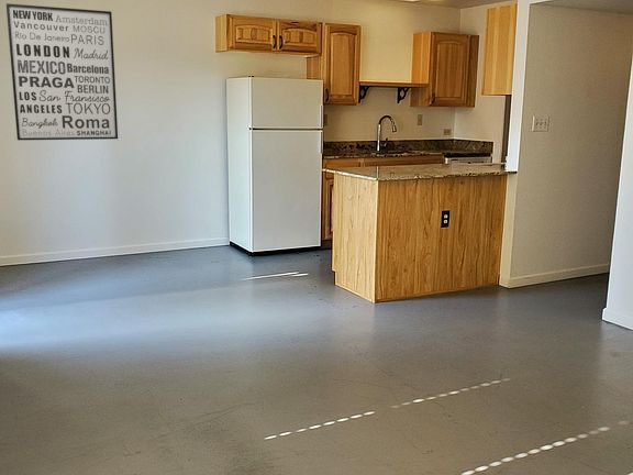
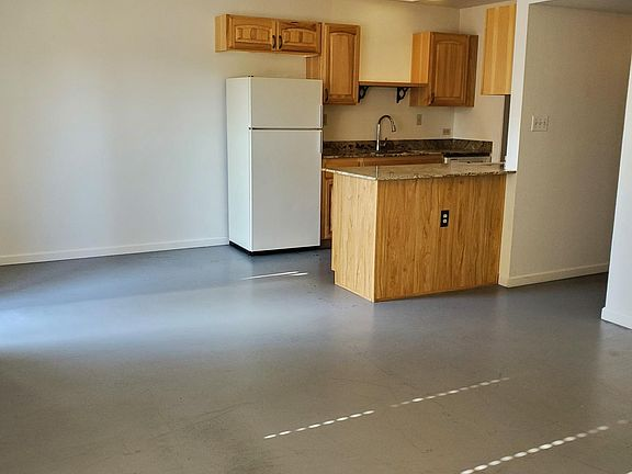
- wall art (65, 75)
